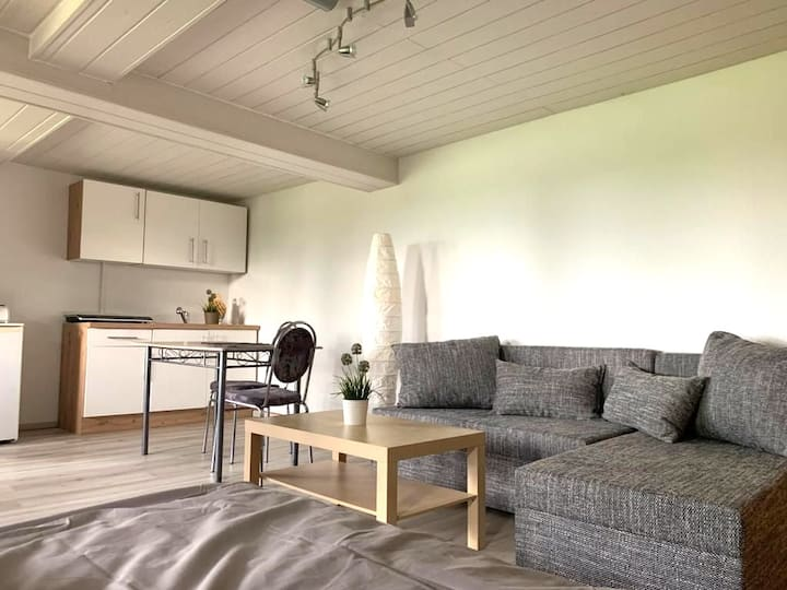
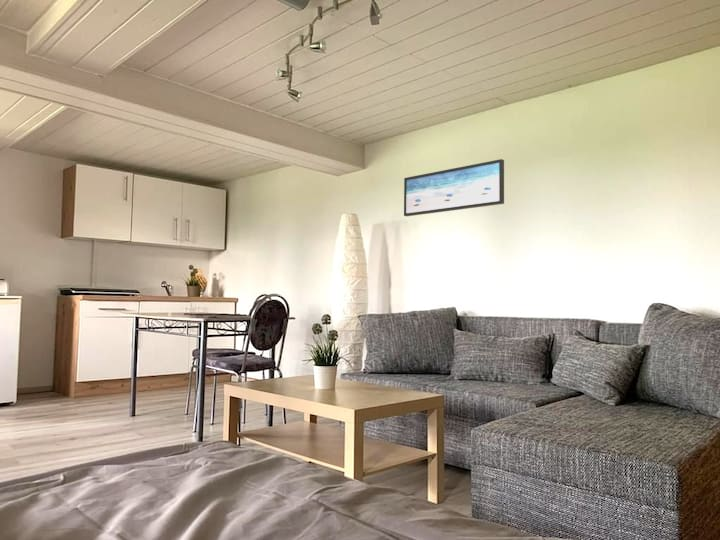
+ wall art (450, 189)
